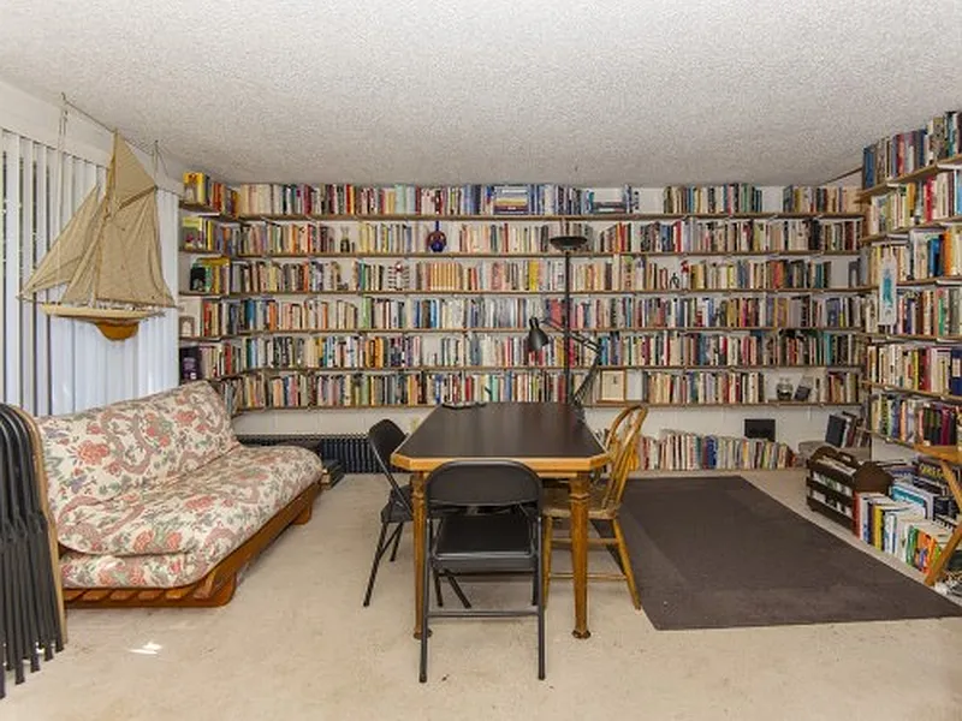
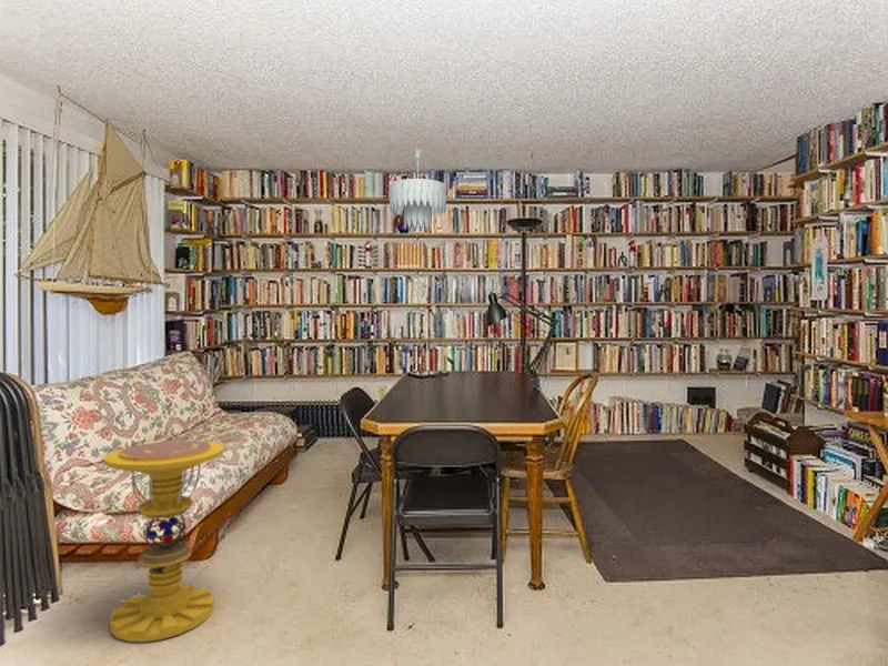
+ side table (167, 532)
+ ceiling light fixture (417, 190)
